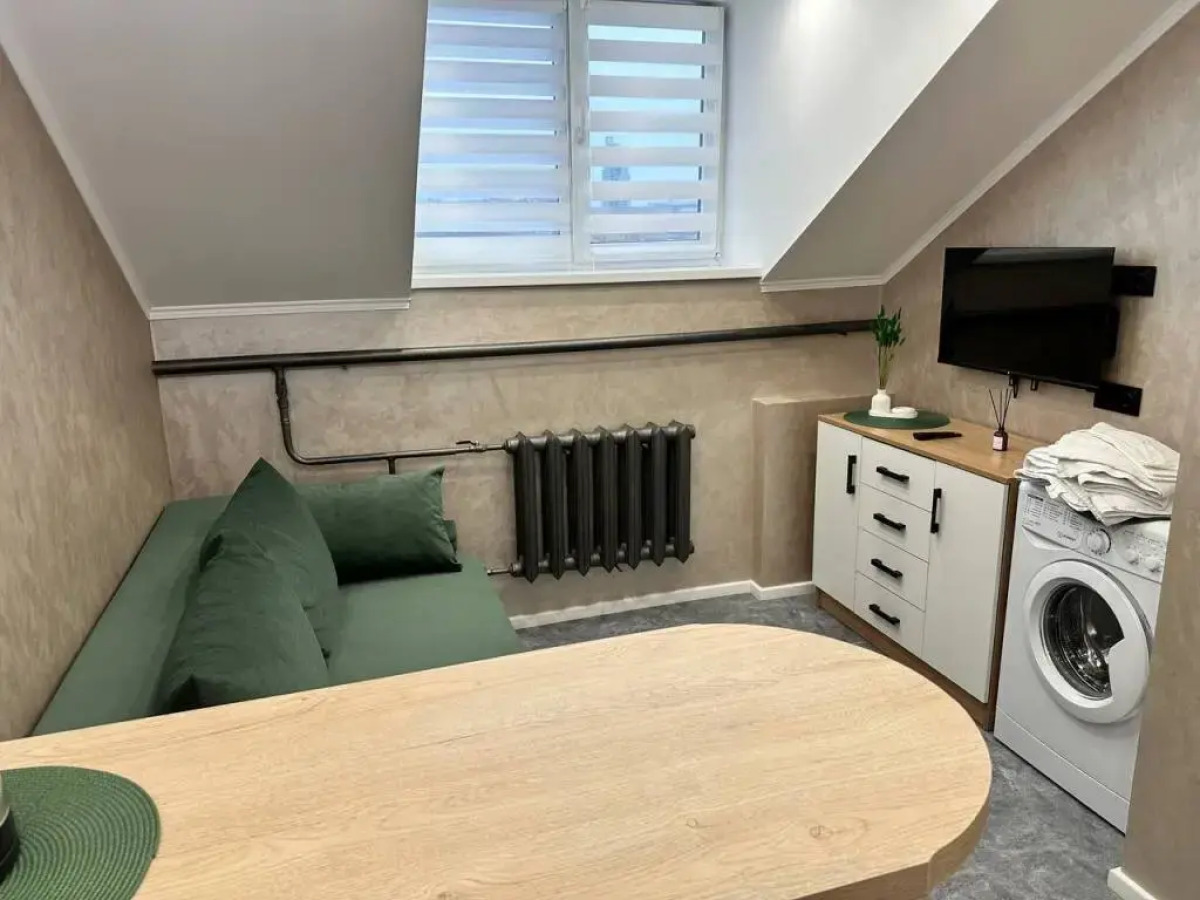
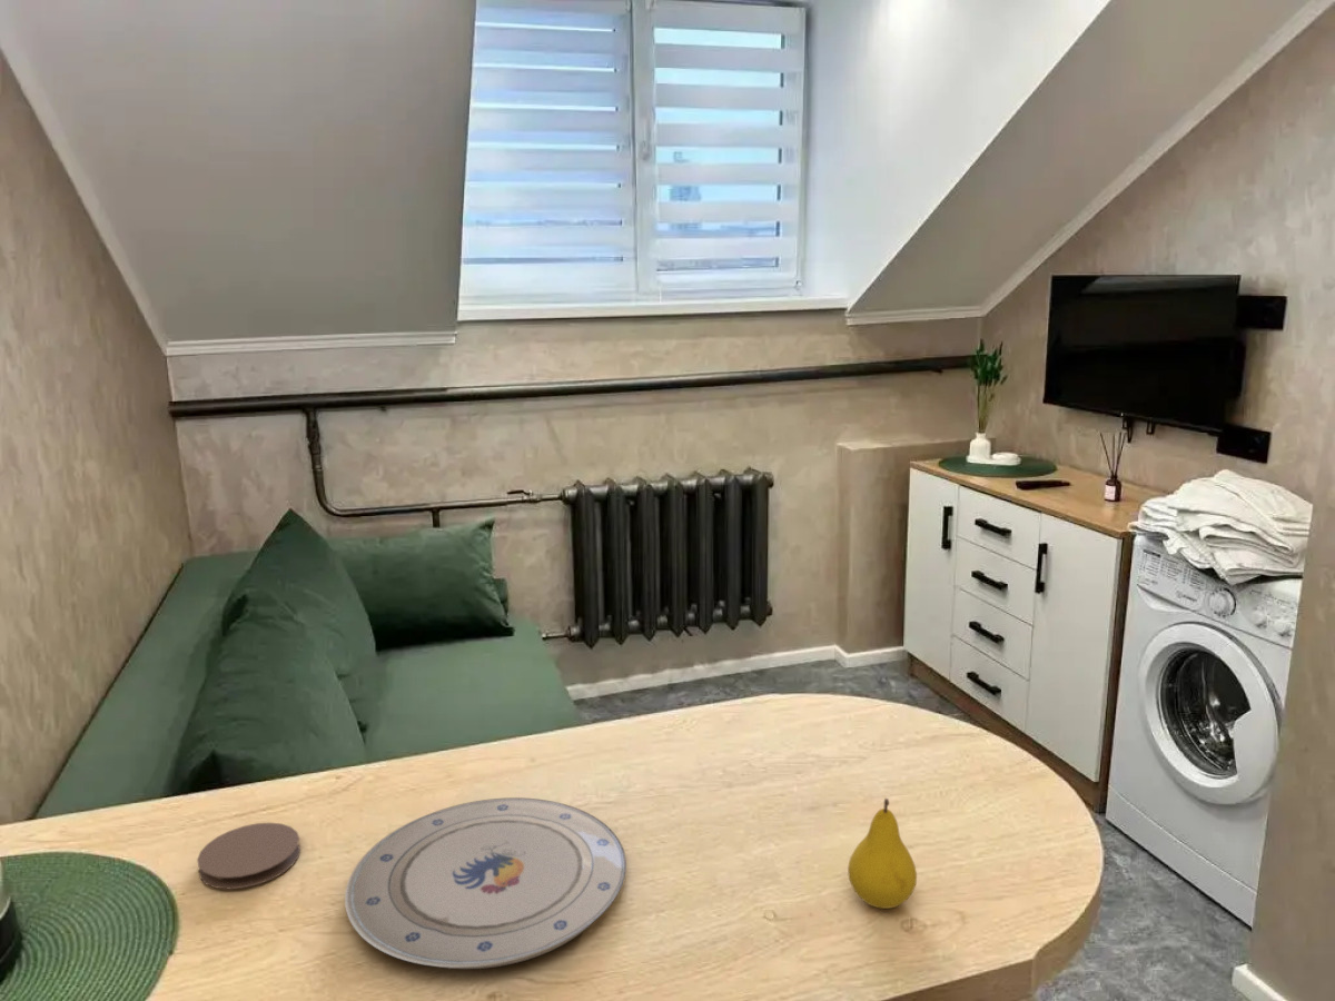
+ plate (490, 875)
+ fruit (883, 844)
+ coaster (249, 854)
